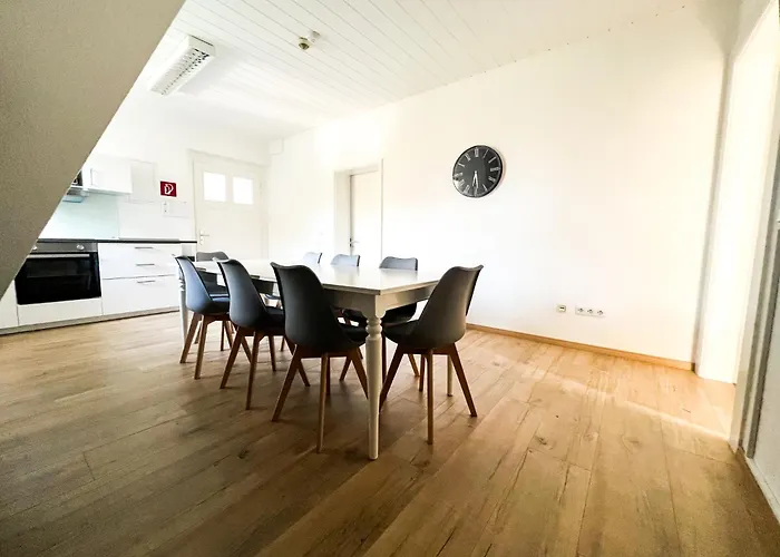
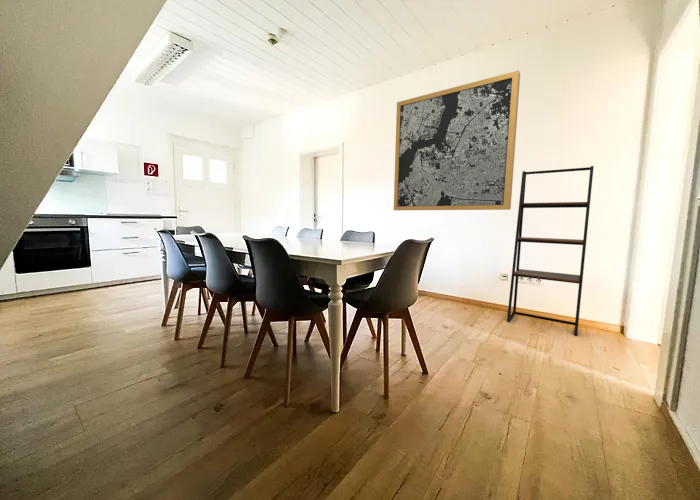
+ wall art (448, 151)
+ shelving unit (548, 242)
